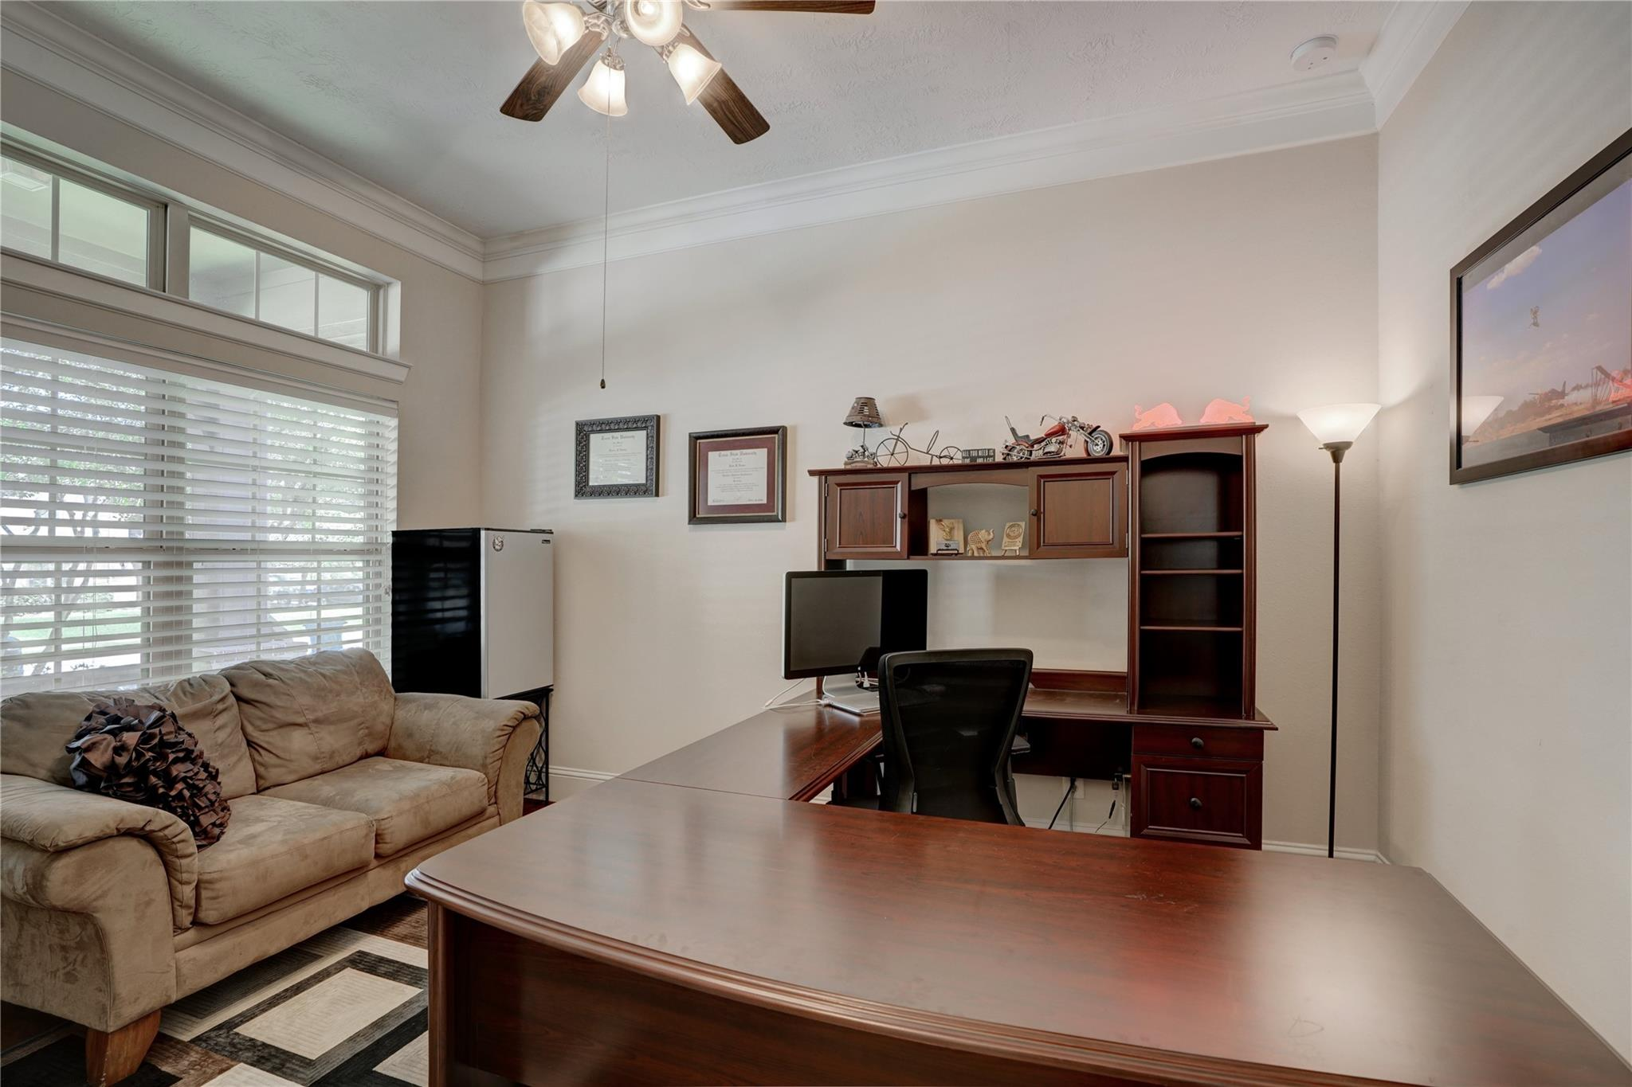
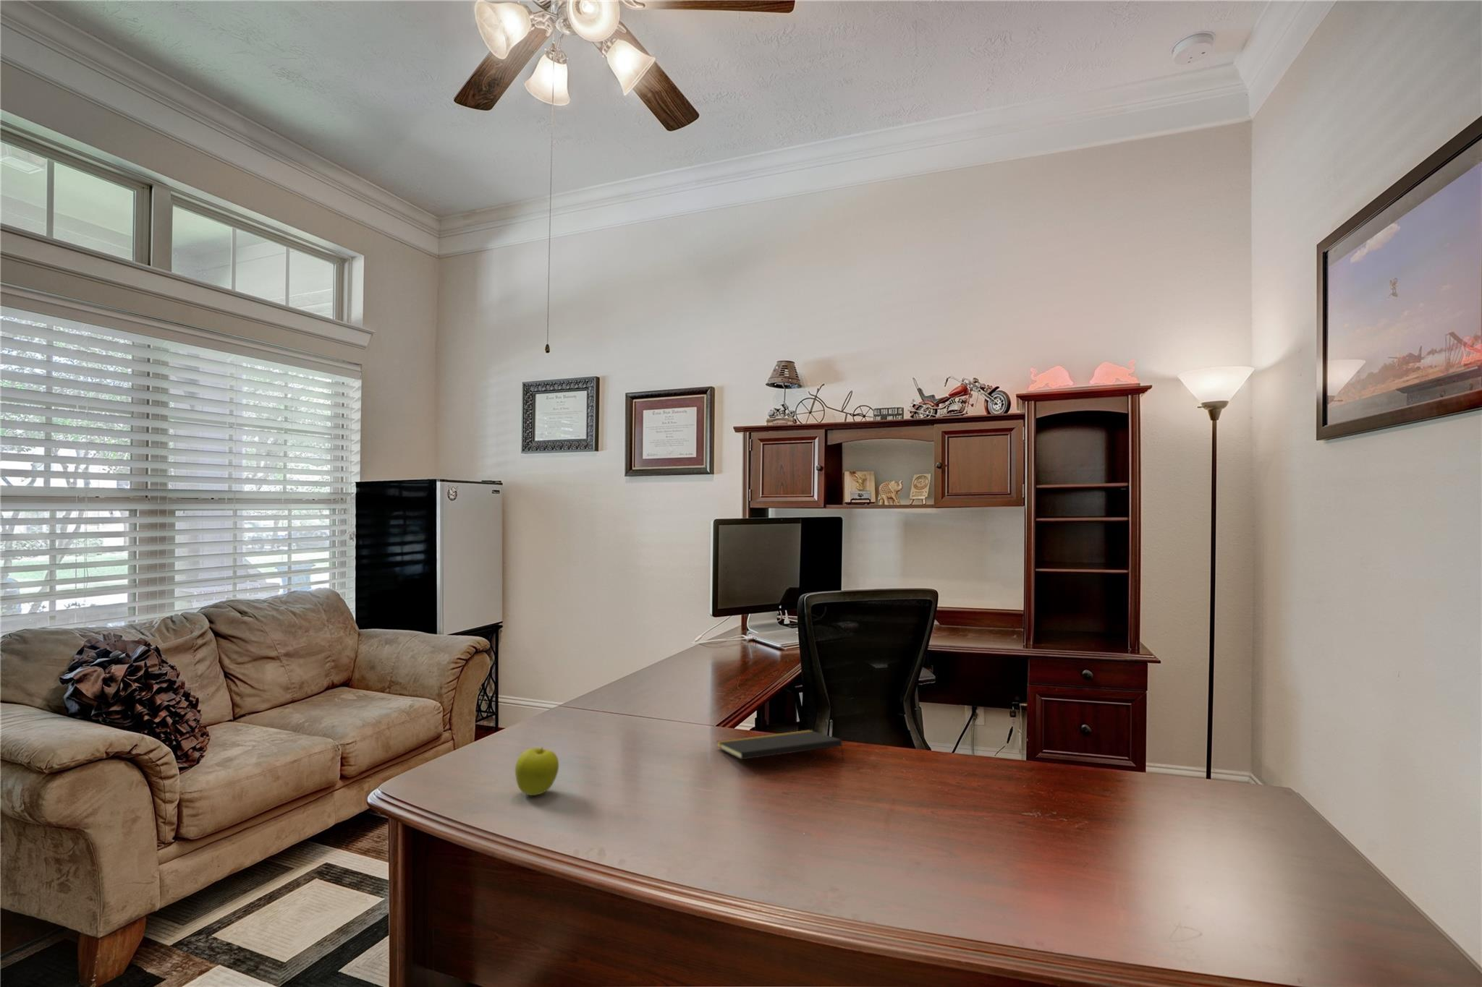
+ notepad (777, 744)
+ fruit (537, 770)
